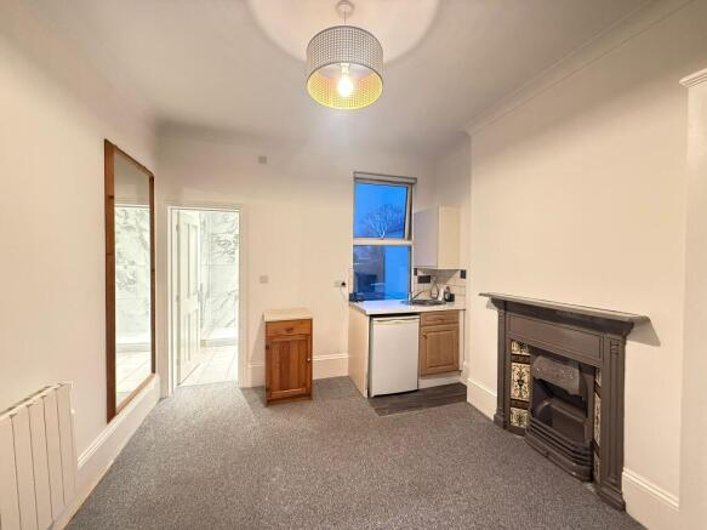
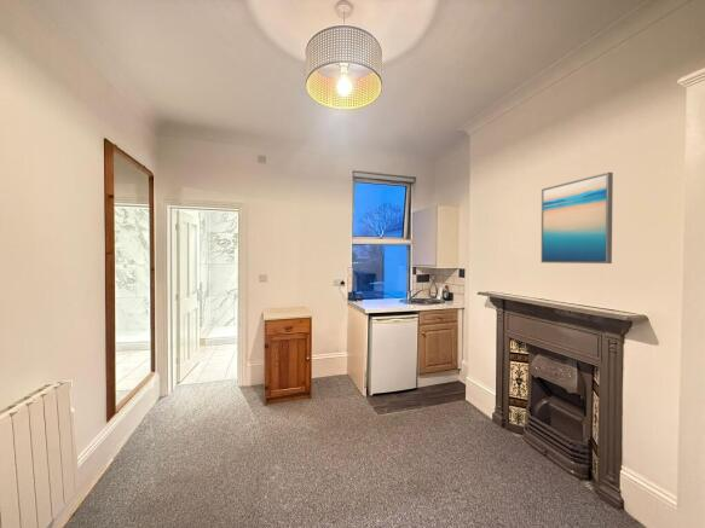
+ wall art (572, 222)
